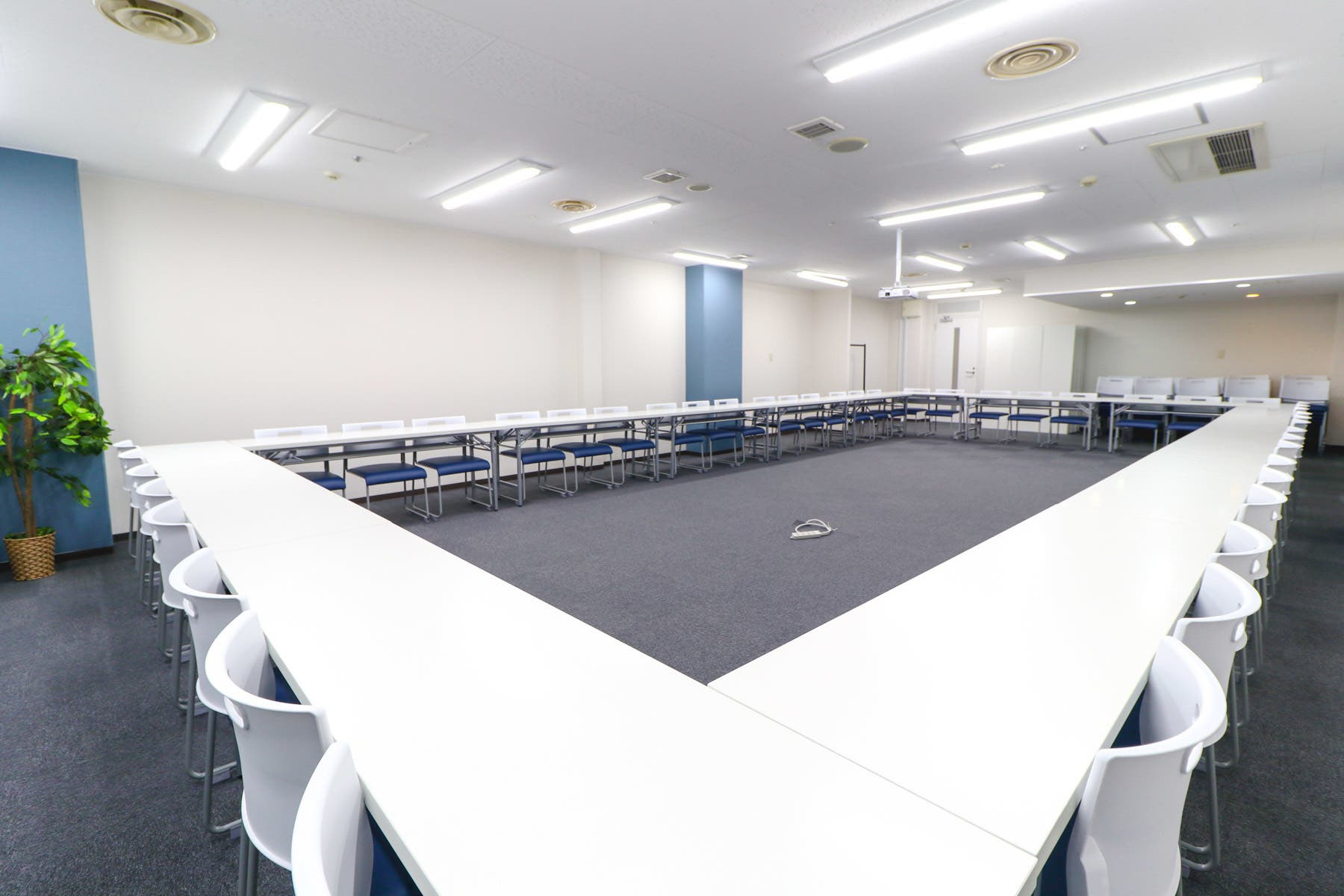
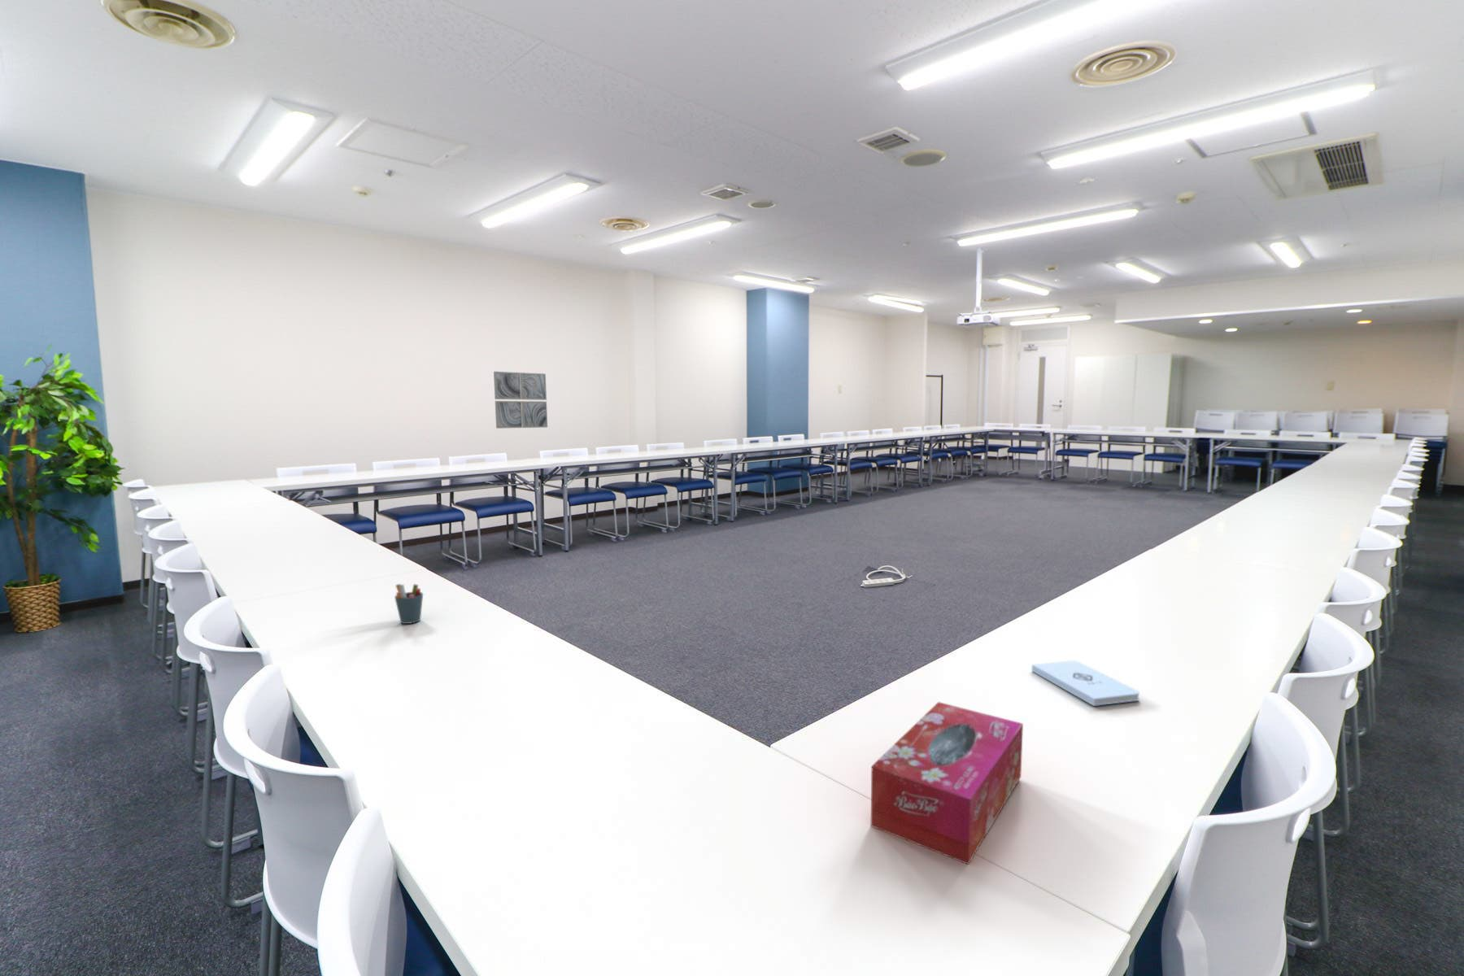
+ pen holder (408, 601)
+ notepad (1084, 681)
+ wall art (522, 401)
+ tissue box (951, 772)
